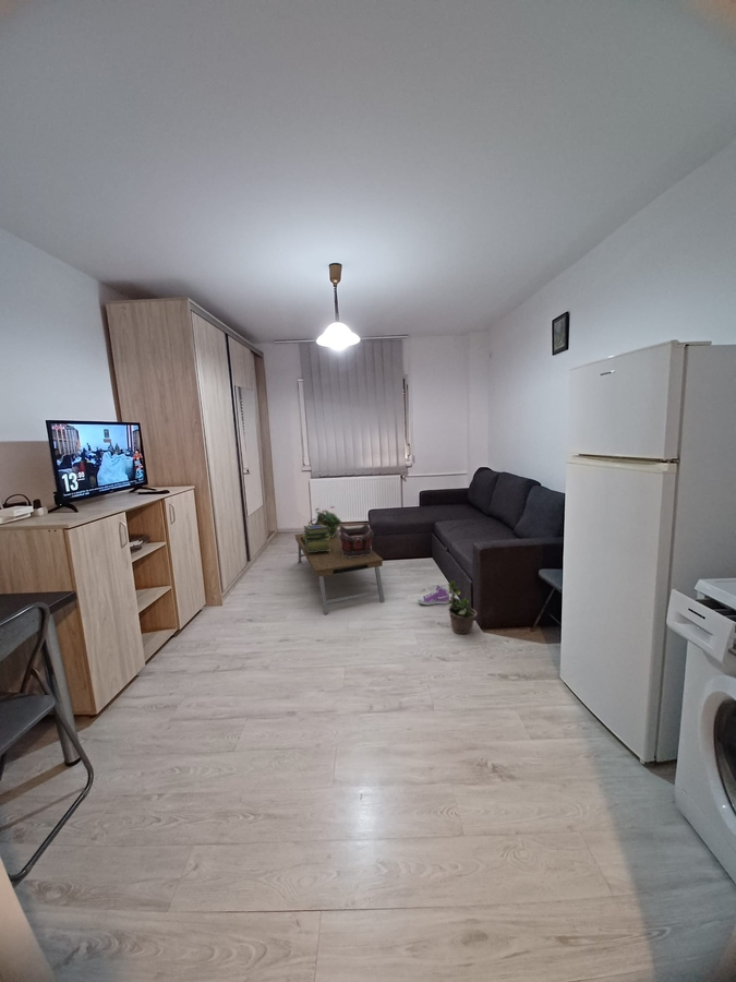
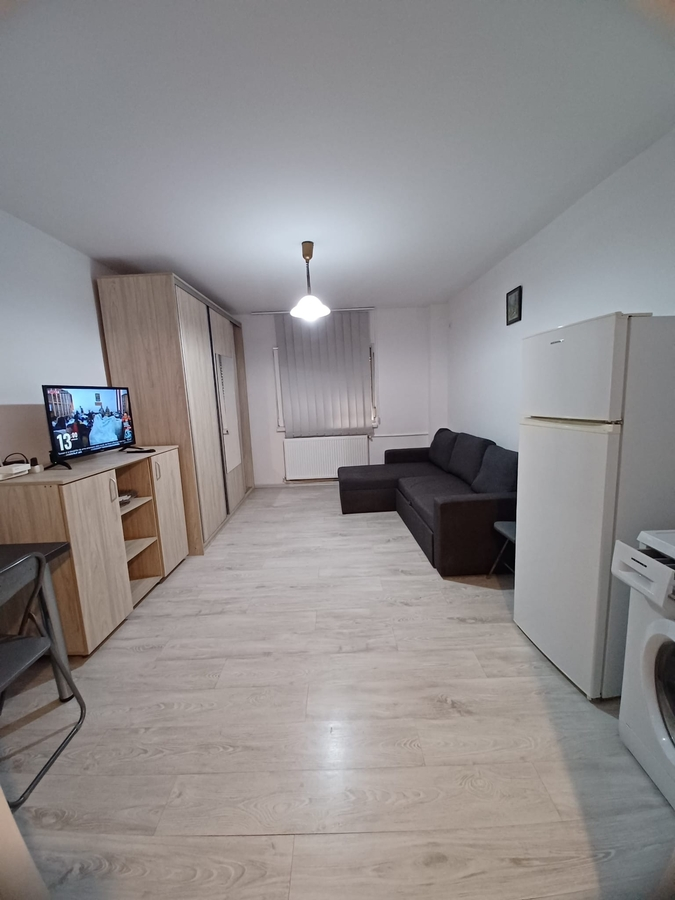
- coffee table (334, 561)
- decorative container (355, 537)
- potted plant (461, 604)
- potted plant (328, 519)
- sneaker (433, 594)
- stack of books (316, 536)
